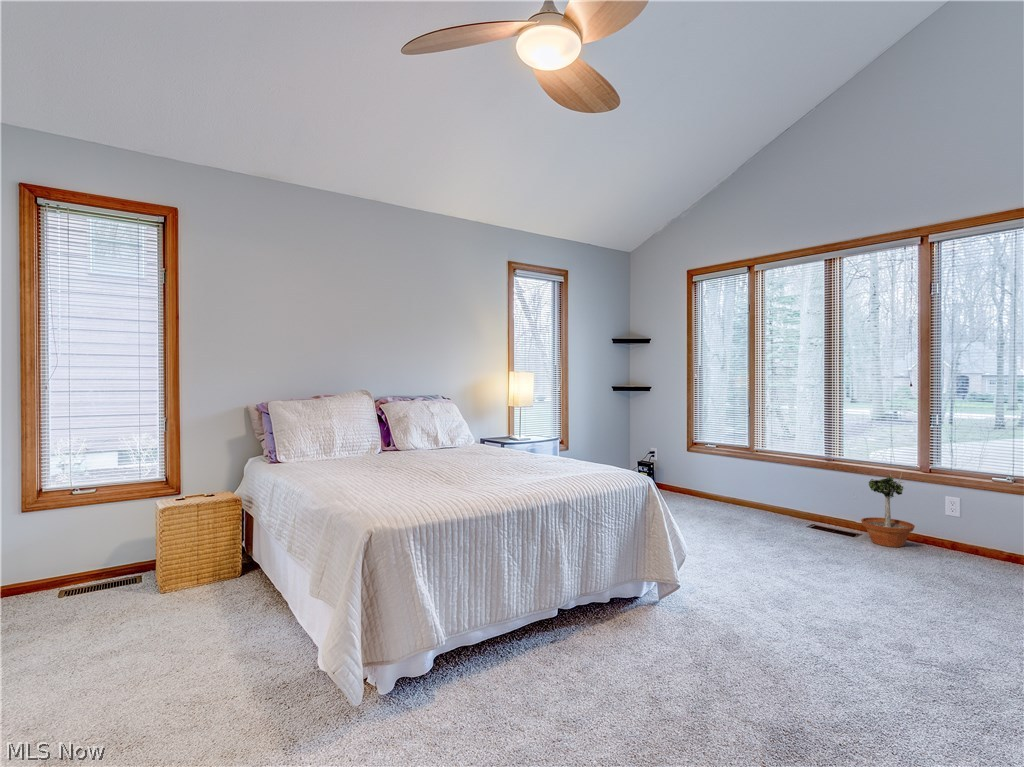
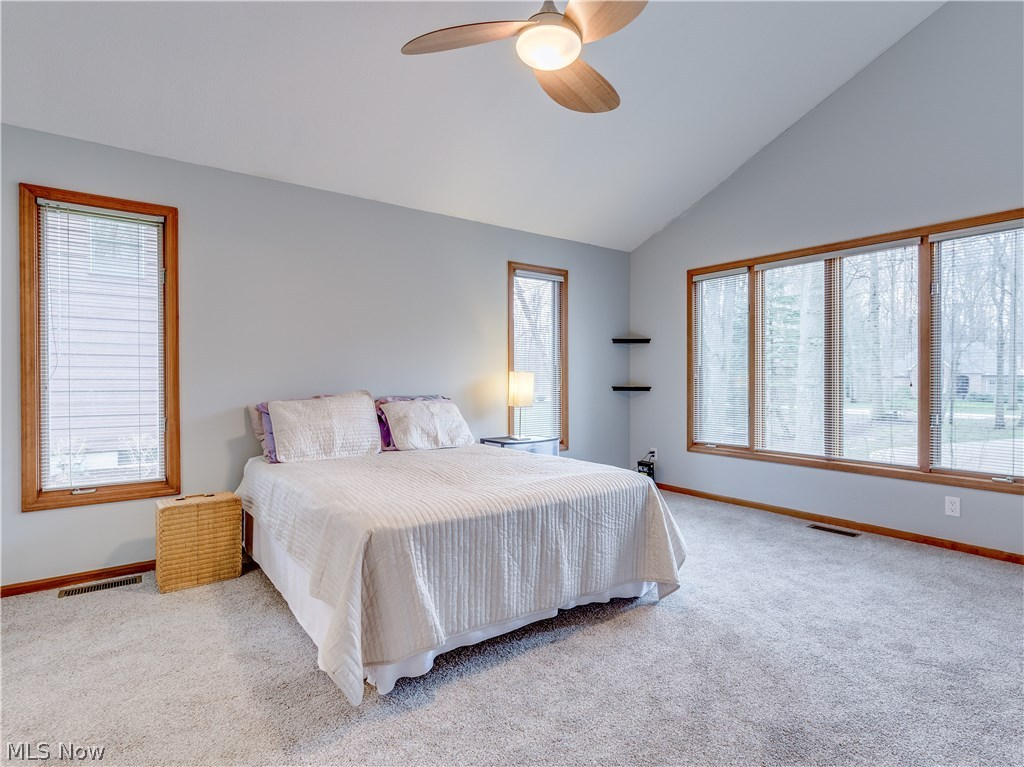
- potted tree (887, 506)
